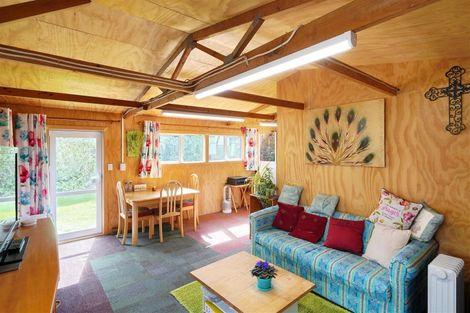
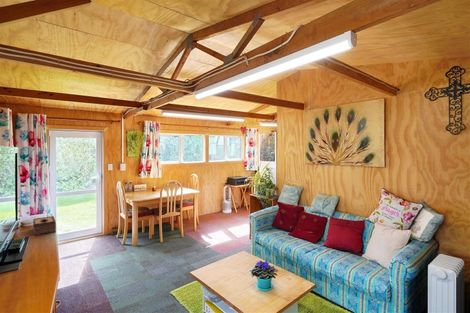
+ tissue box (44, 225)
